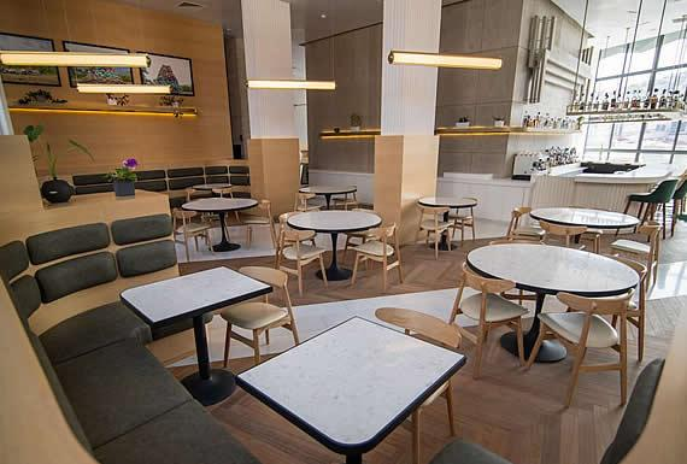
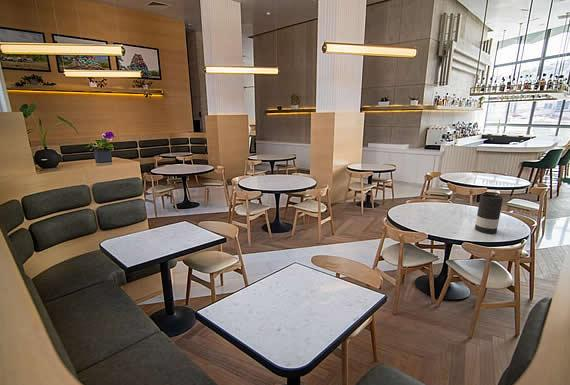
+ vase (488, 213)
